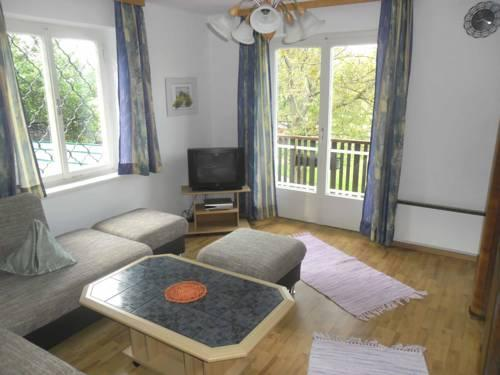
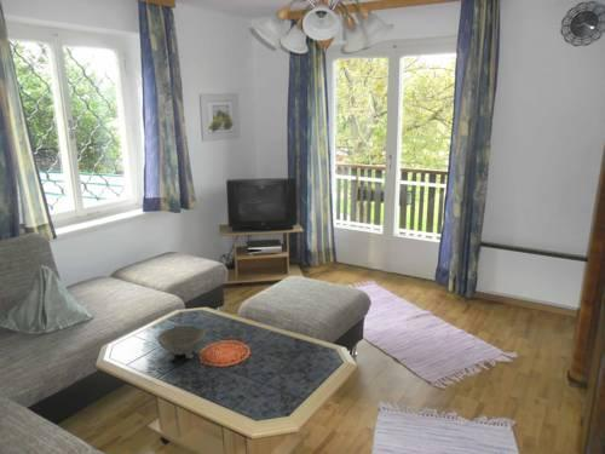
+ bowl (182, 344)
